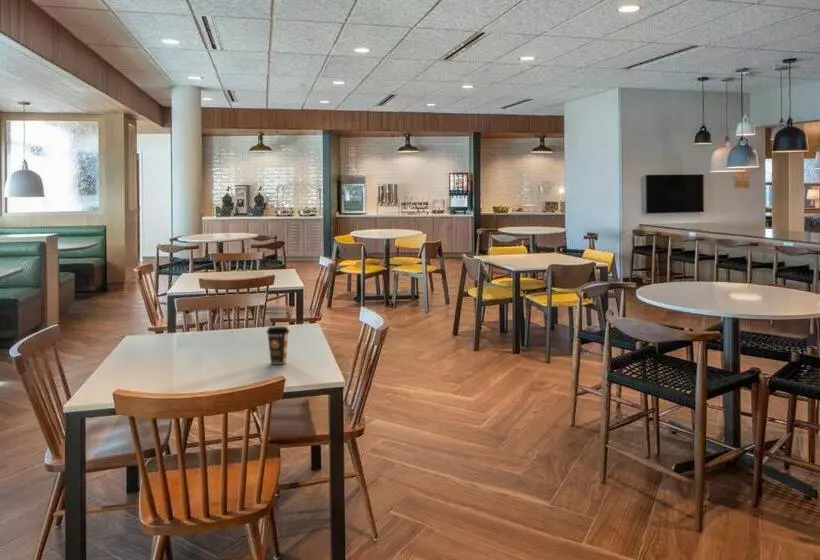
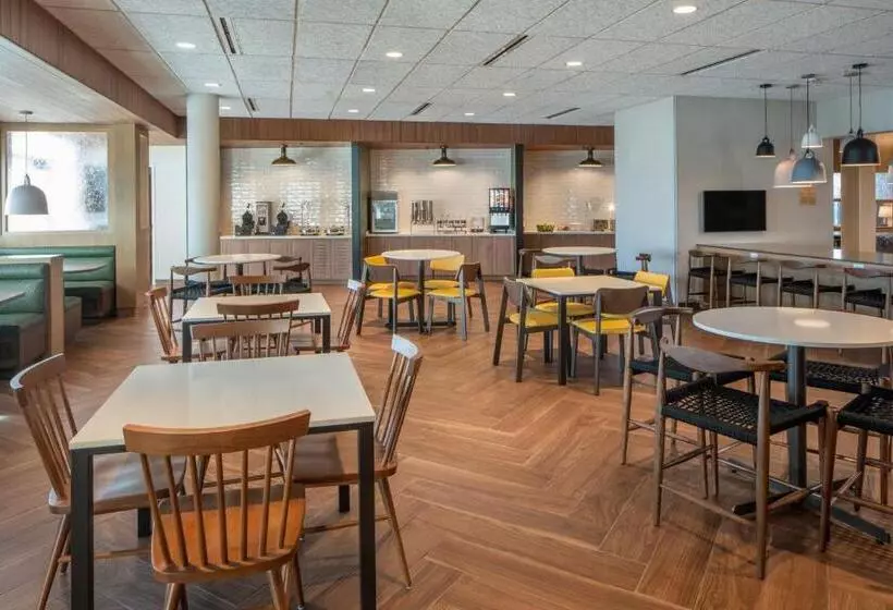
- coffee cup (278, 345)
